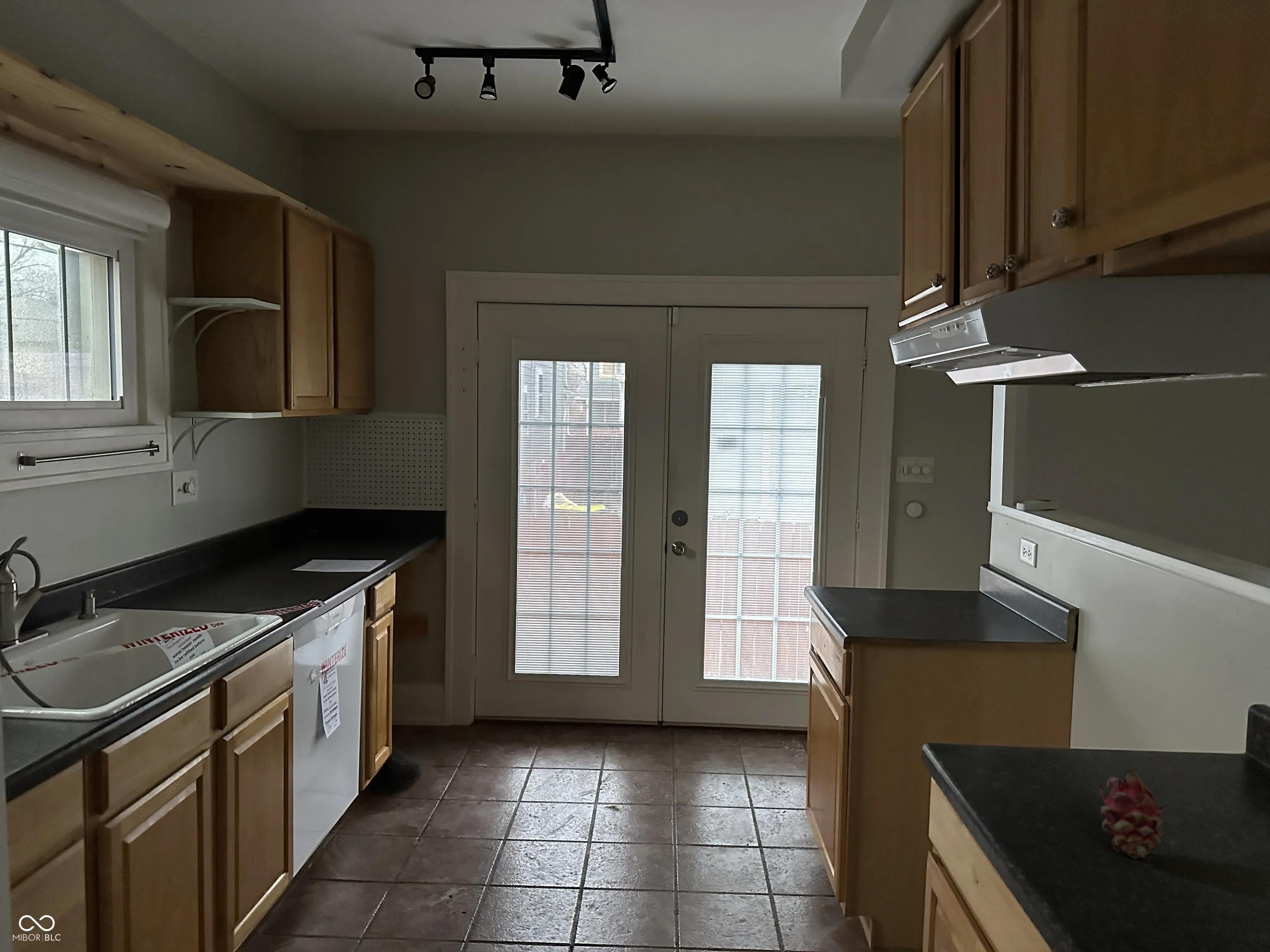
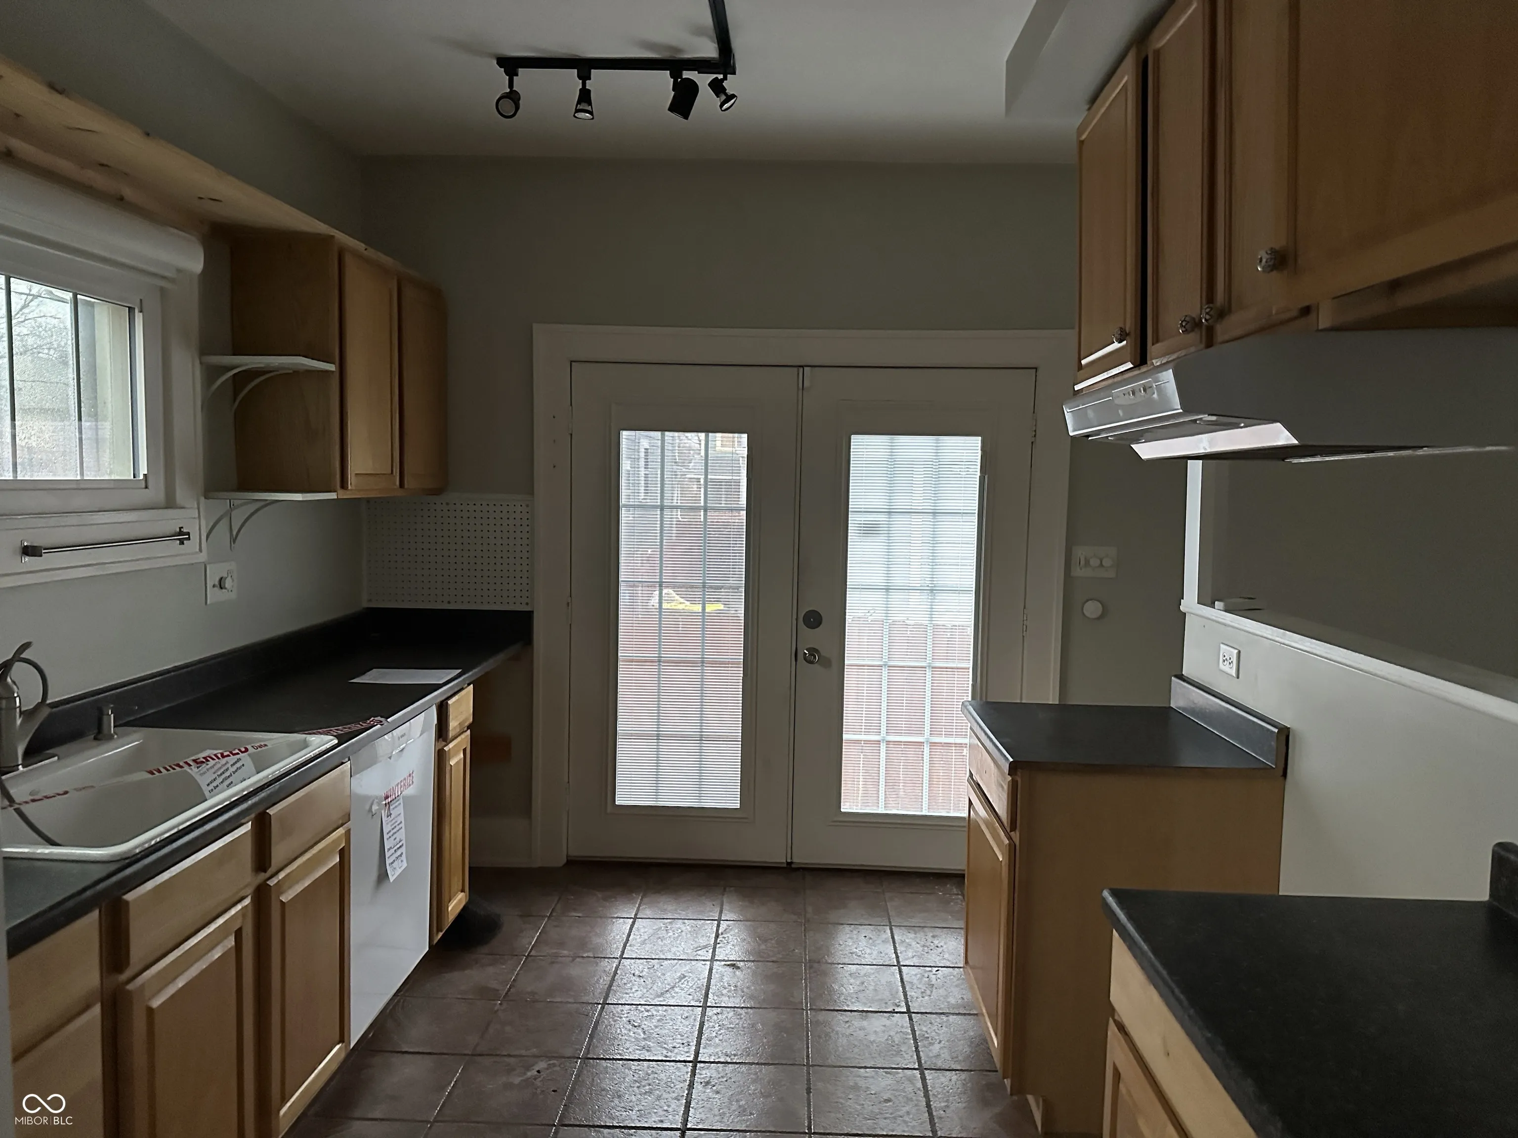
- fruit (1131, 809)
